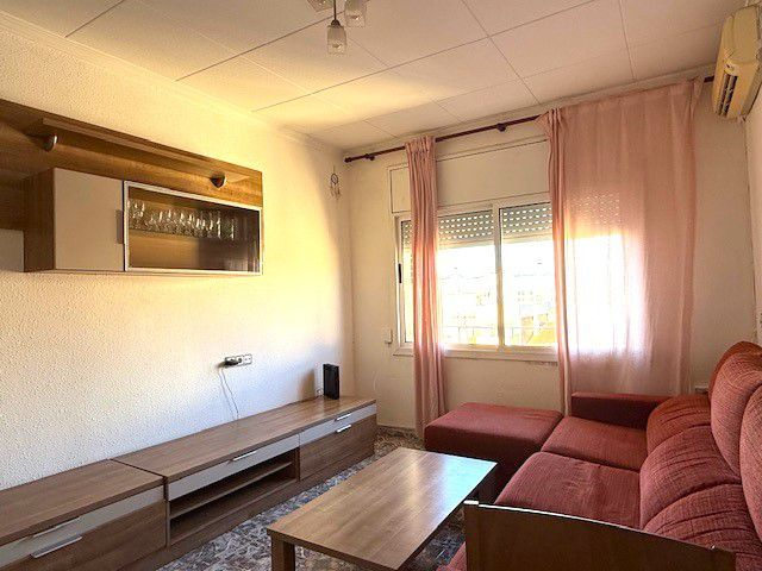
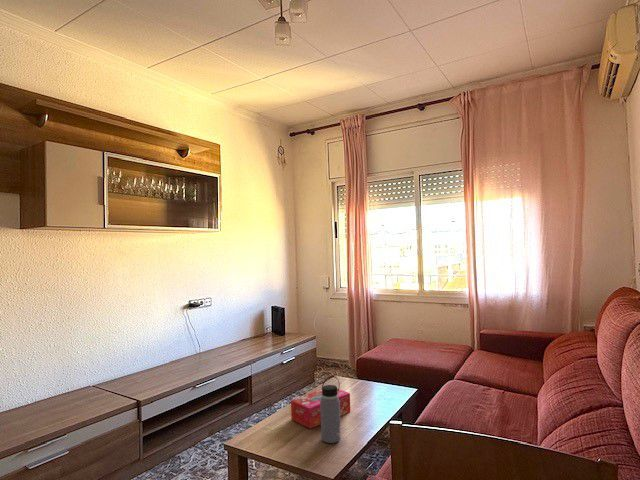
+ tissue box (320, 406)
+ water bottle (330, 408)
